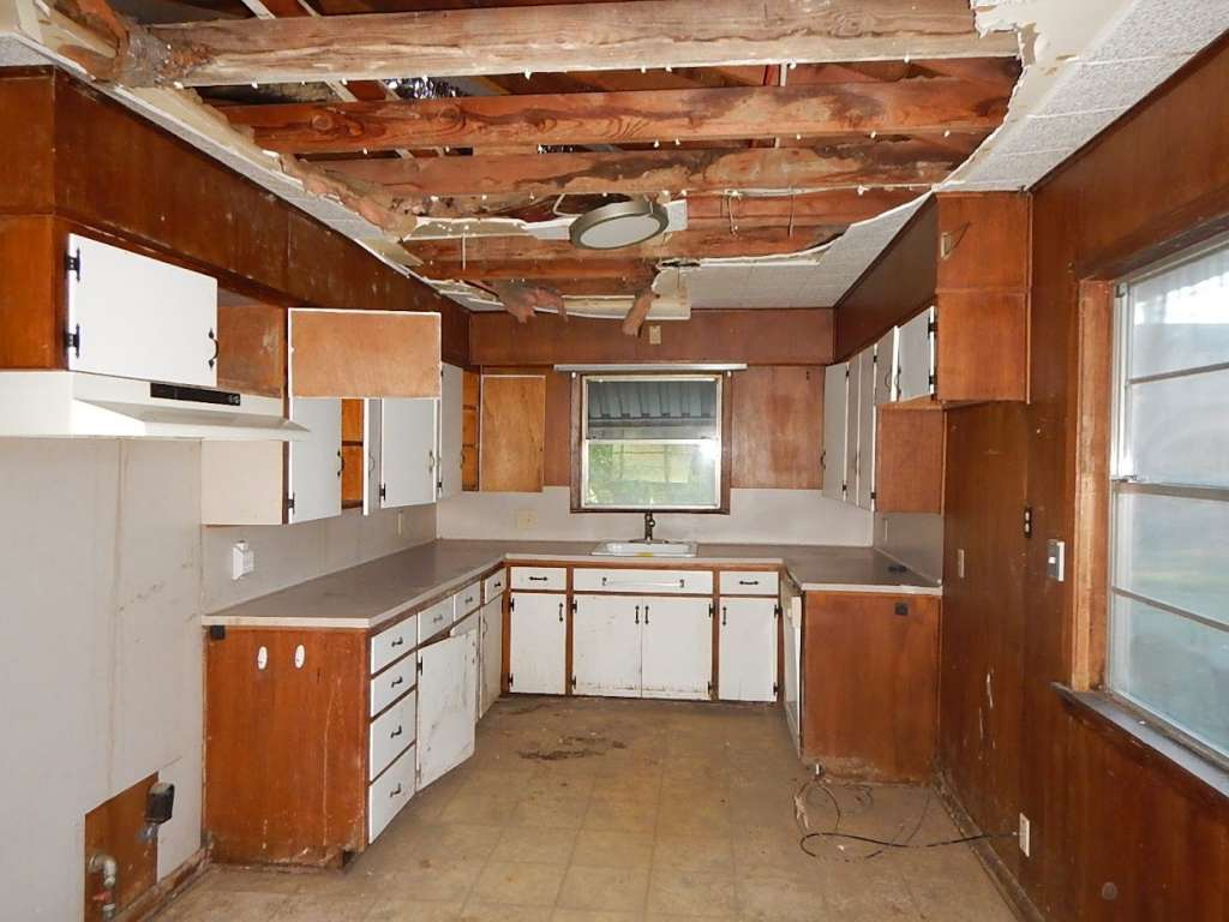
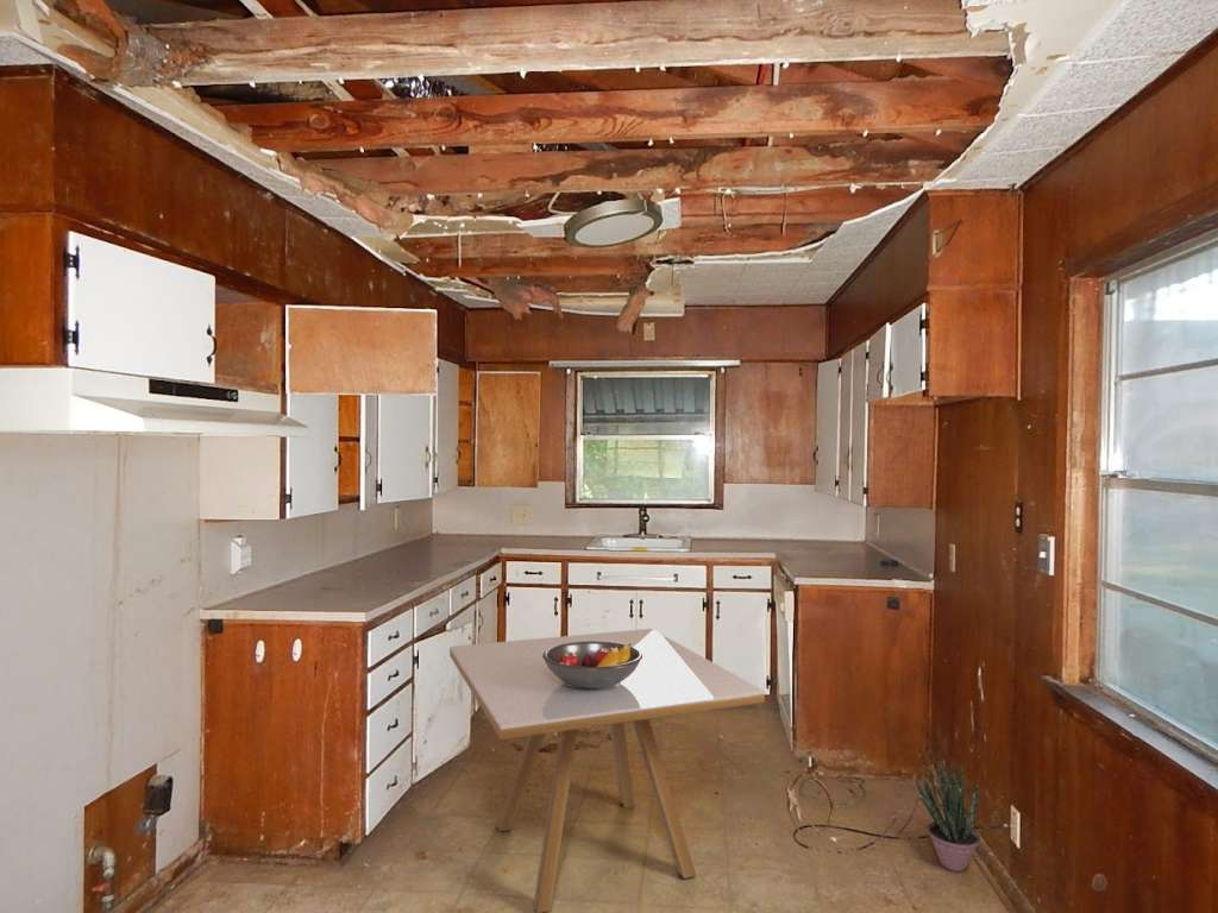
+ fruit bowl (592, 663)
+ dining table (573, 755)
+ potted plant (947, 814)
